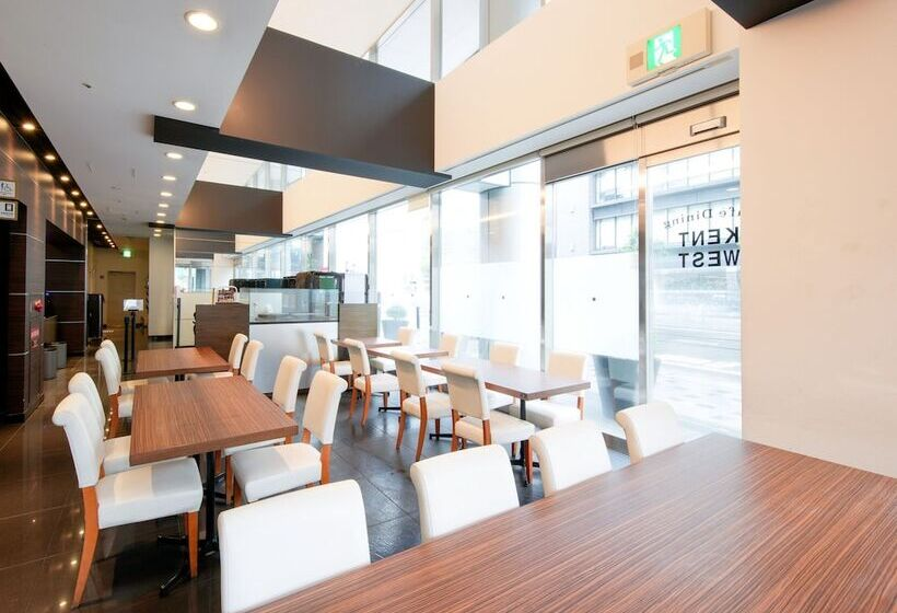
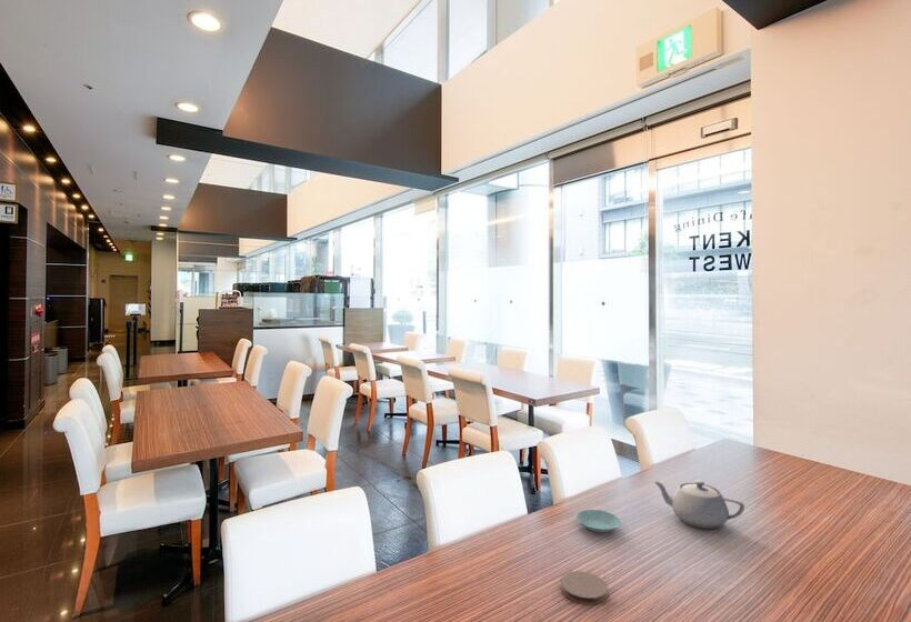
+ coaster (583, 586)
+ saucer (598, 522)
+ teapot (697, 501)
